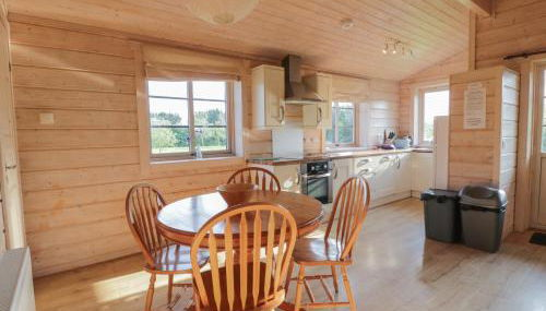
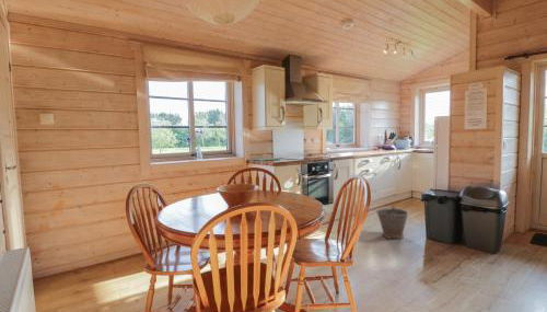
+ bucket (392, 222)
